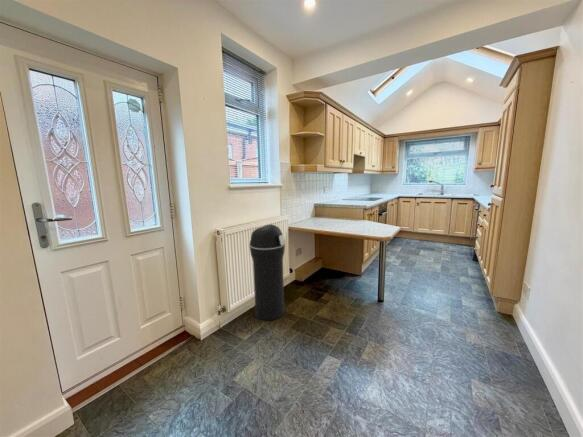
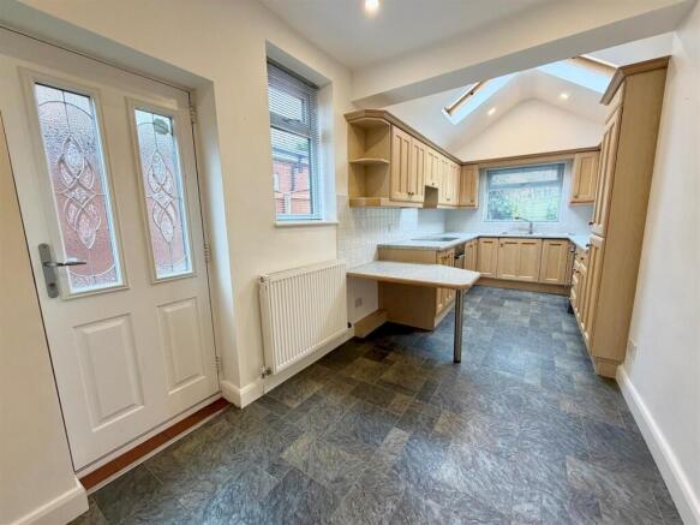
- trash can (269, 269)
